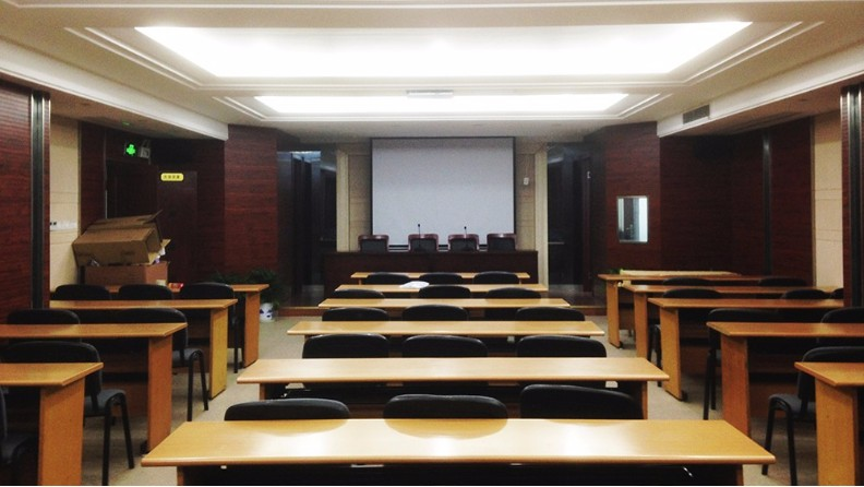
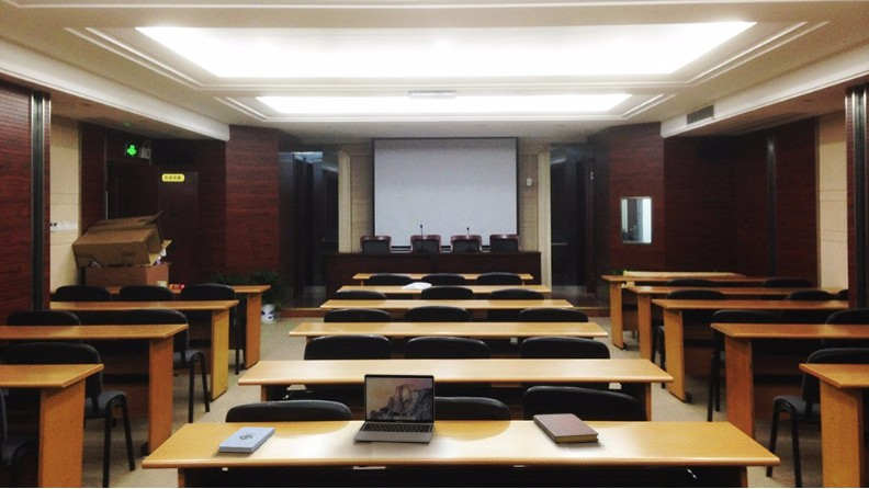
+ notepad (247, 439)
+ laptop (395, 407)
+ notebook (564, 427)
